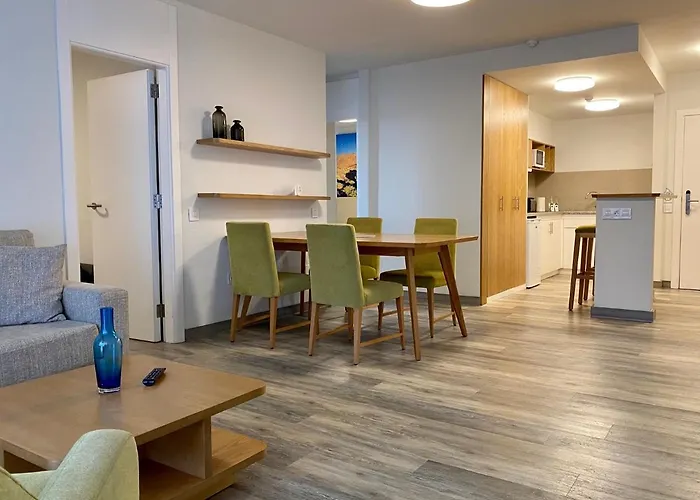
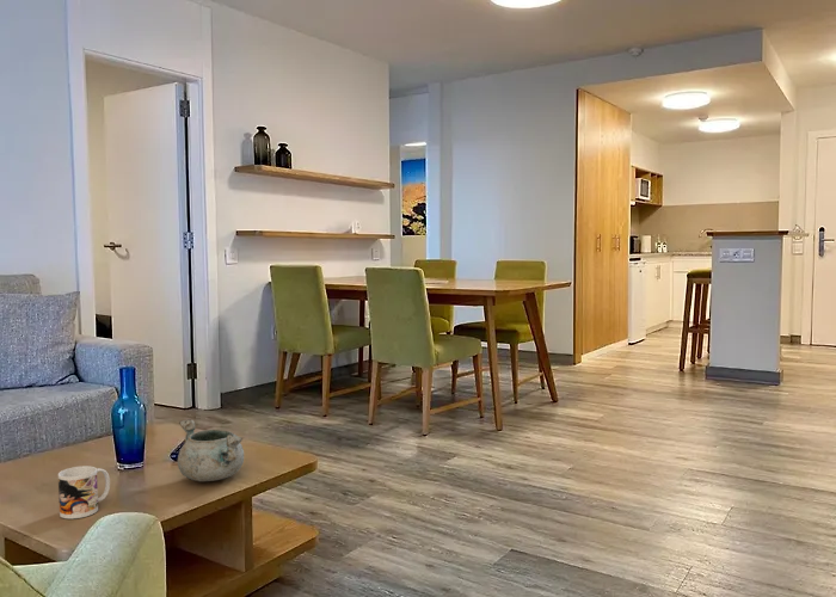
+ decorative bowl (211, 451)
+ mug (85, 488)
